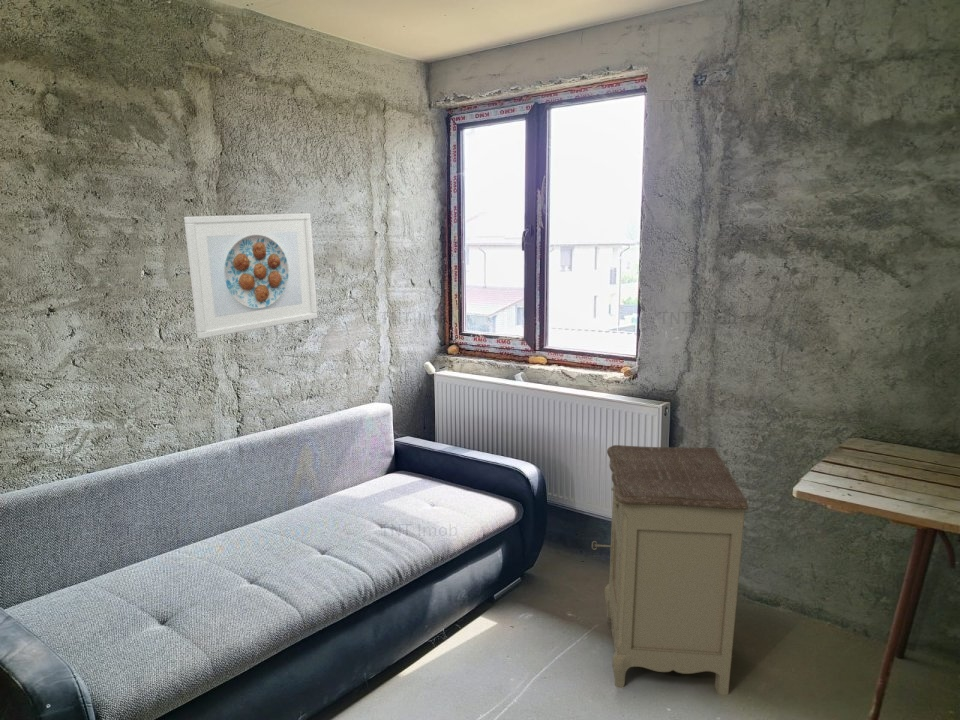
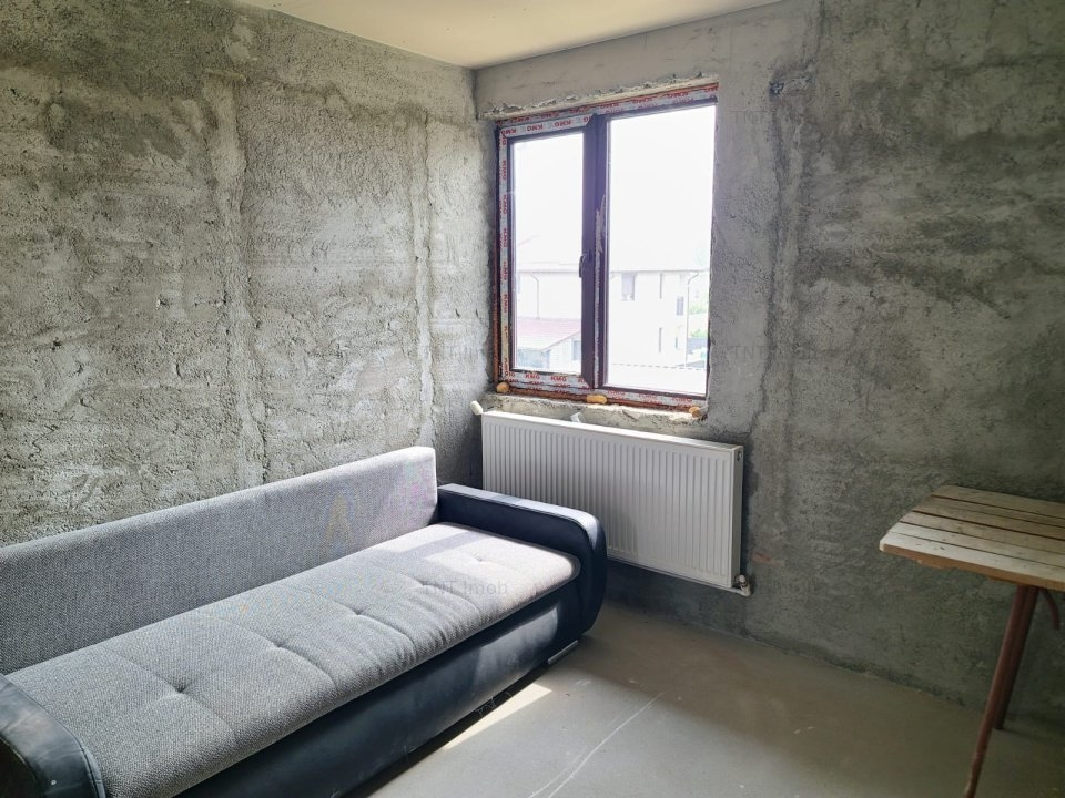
- nightstand (656, 564)
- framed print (257, 272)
